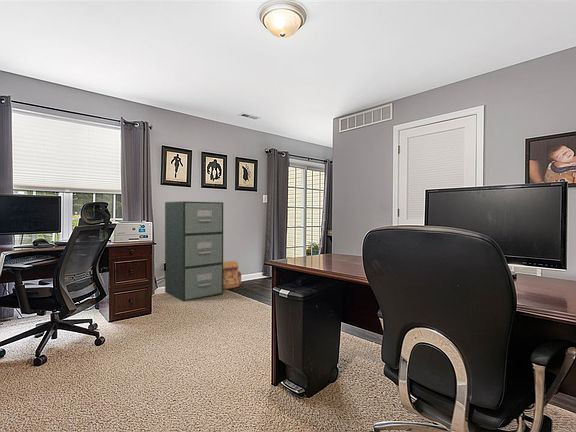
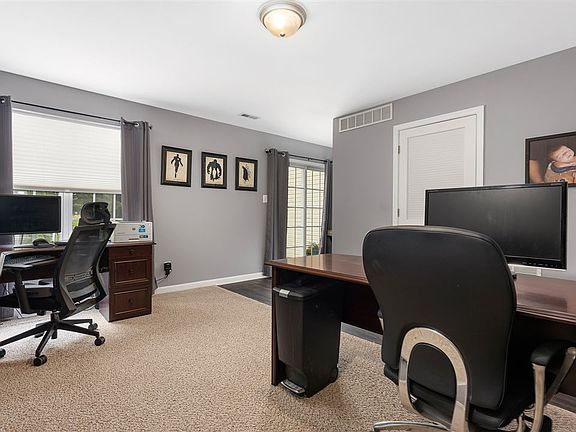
- backpack (226, 274)
- filing cabinet (194, 248)
